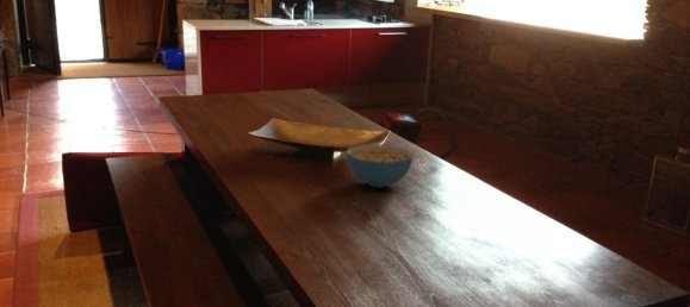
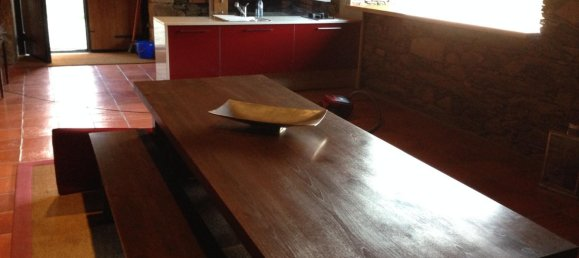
- cereal bowl (379, 168)
